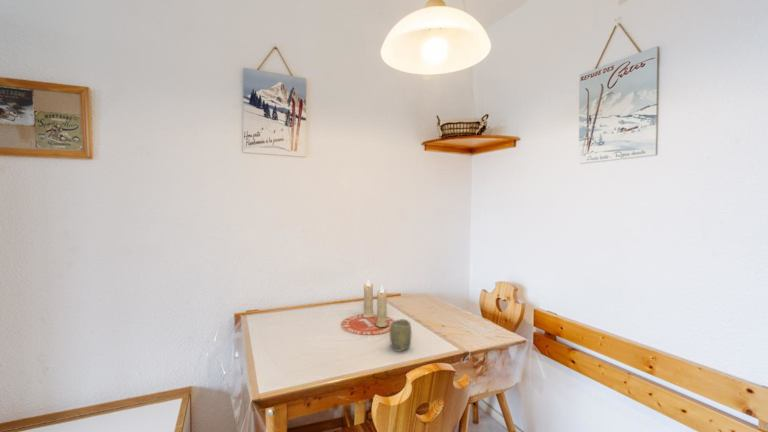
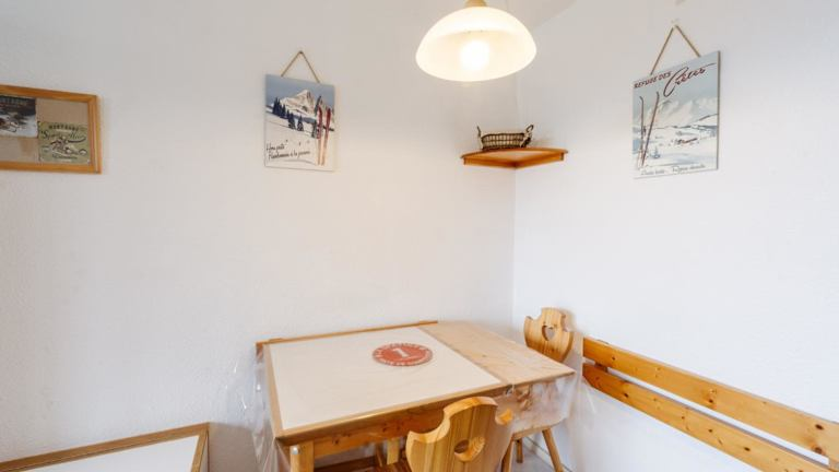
- cup (400, 335)
- candle (372, 300)
